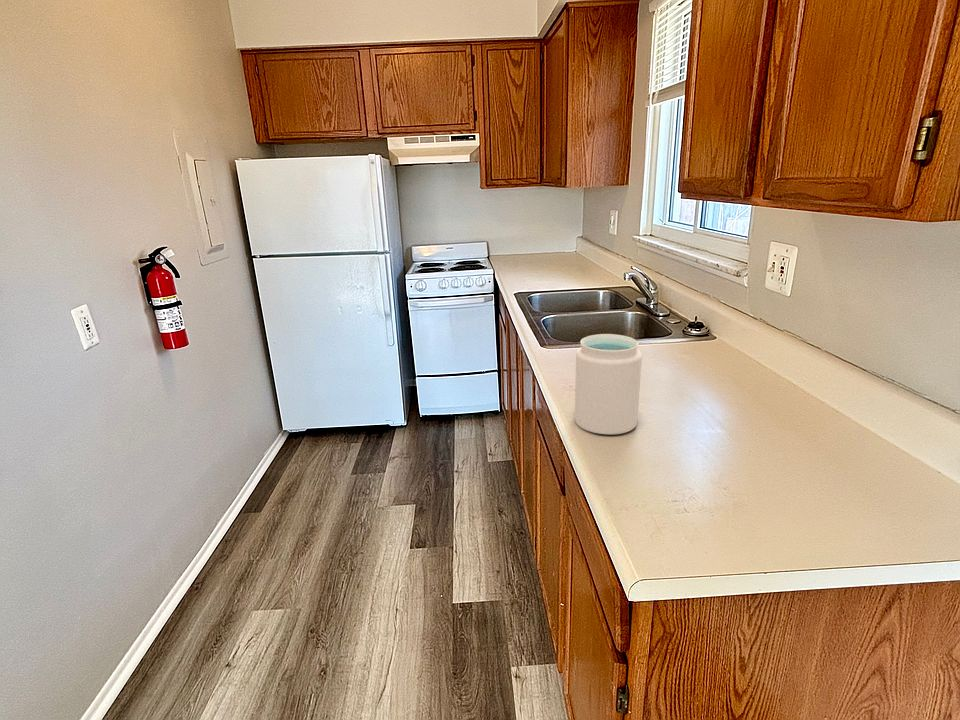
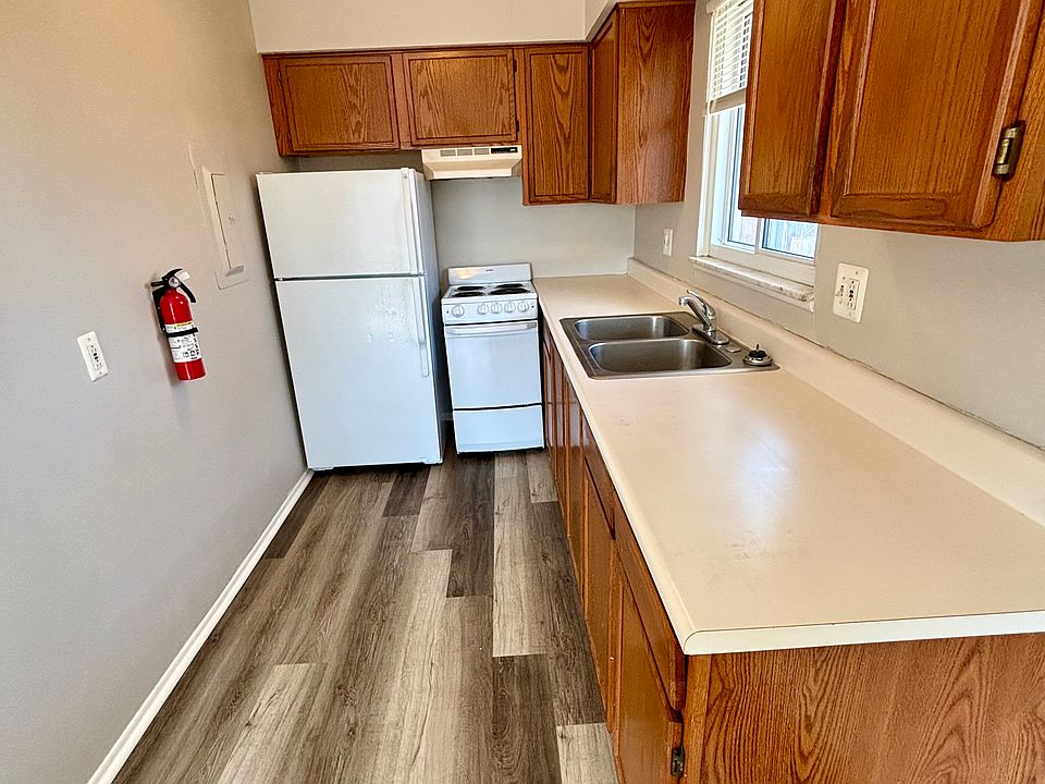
- jar (607, 382)
